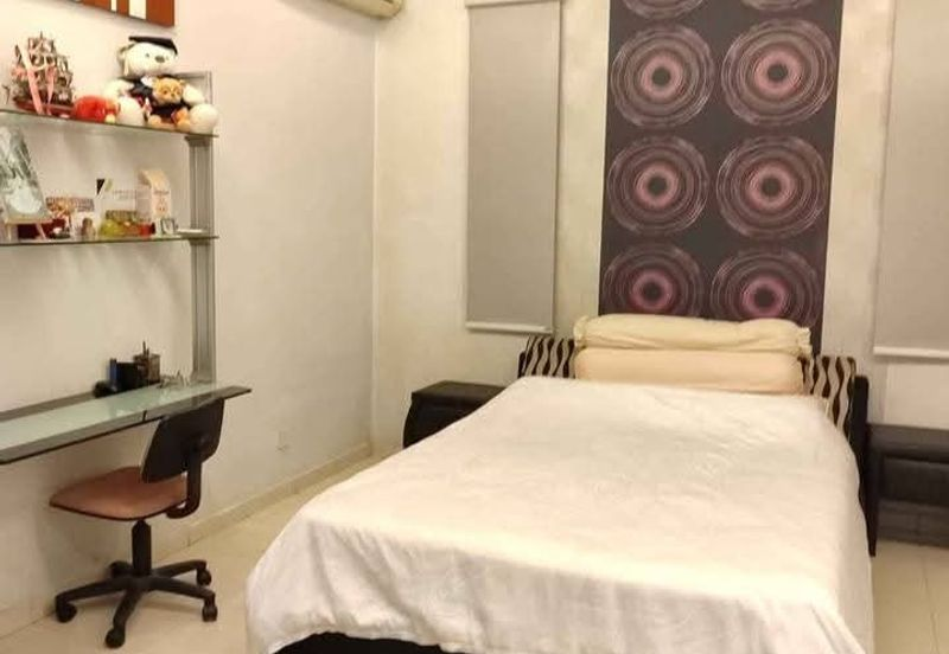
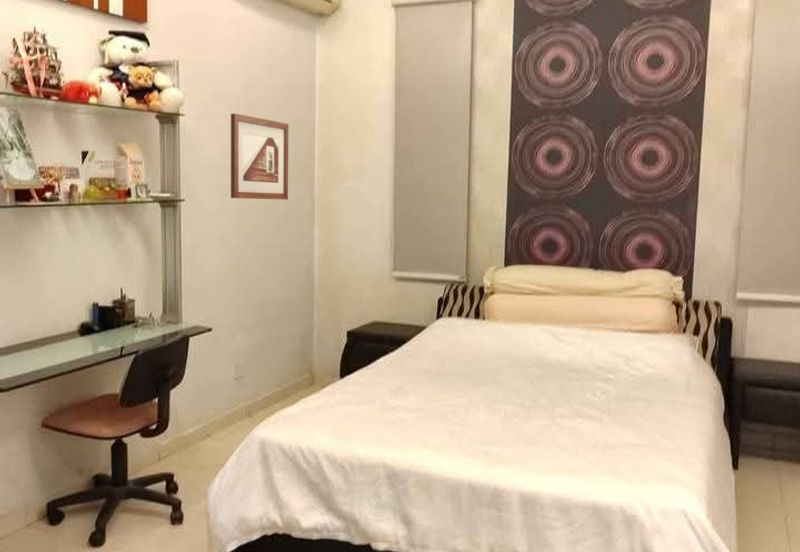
+ picture frame (261, 159)
